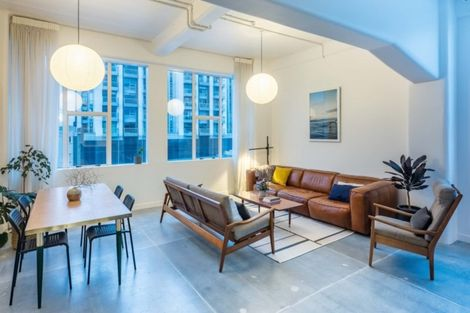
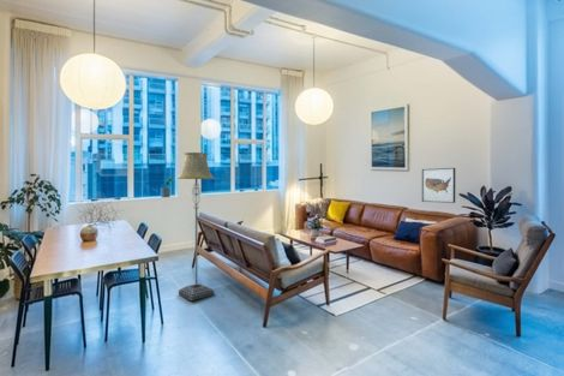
+ wall art (437, 185)
+ floor lamp (196, 223)
